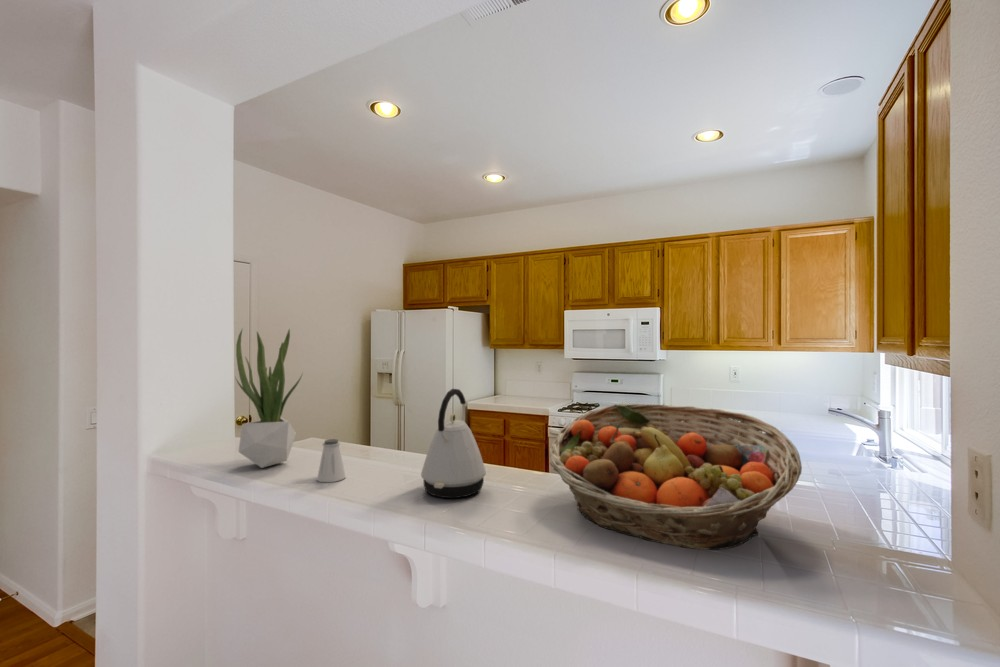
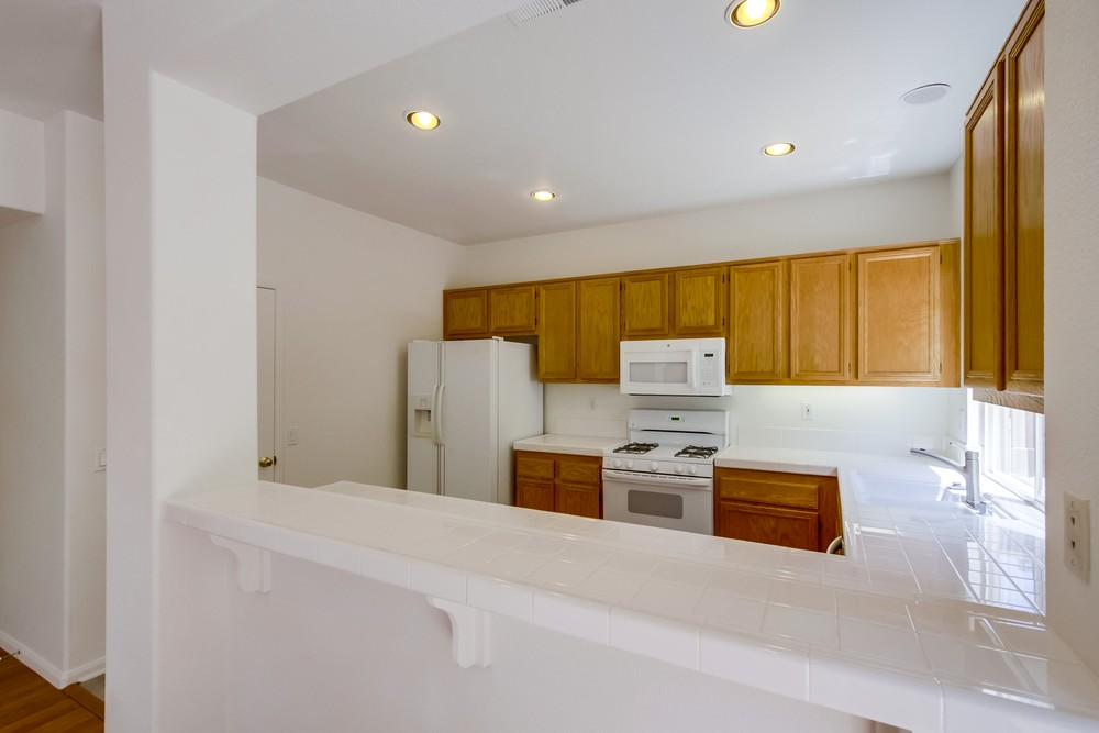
- fruit basket (662, 465)
- potted plant (265, 396)
- kettle (454, 439)
- saltshaker (331, 459)
